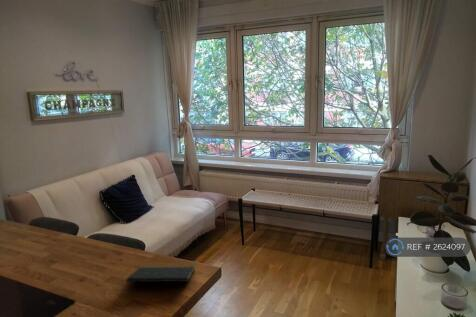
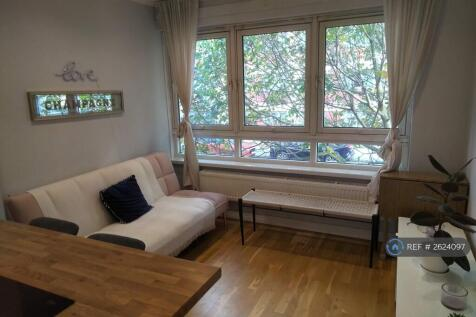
- notepad (163, 273)
